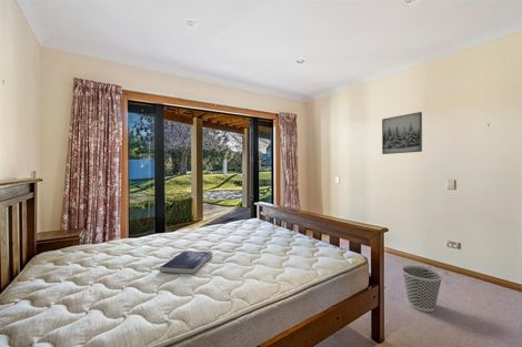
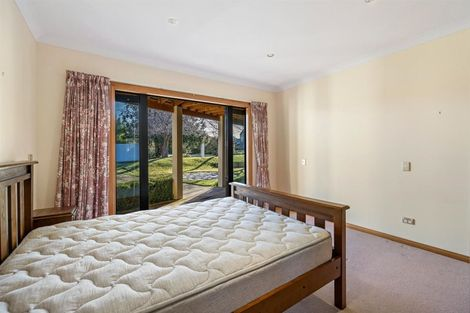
- wall art (400, 134)
- book (188, 261)
- wastebasket (421, 288)
